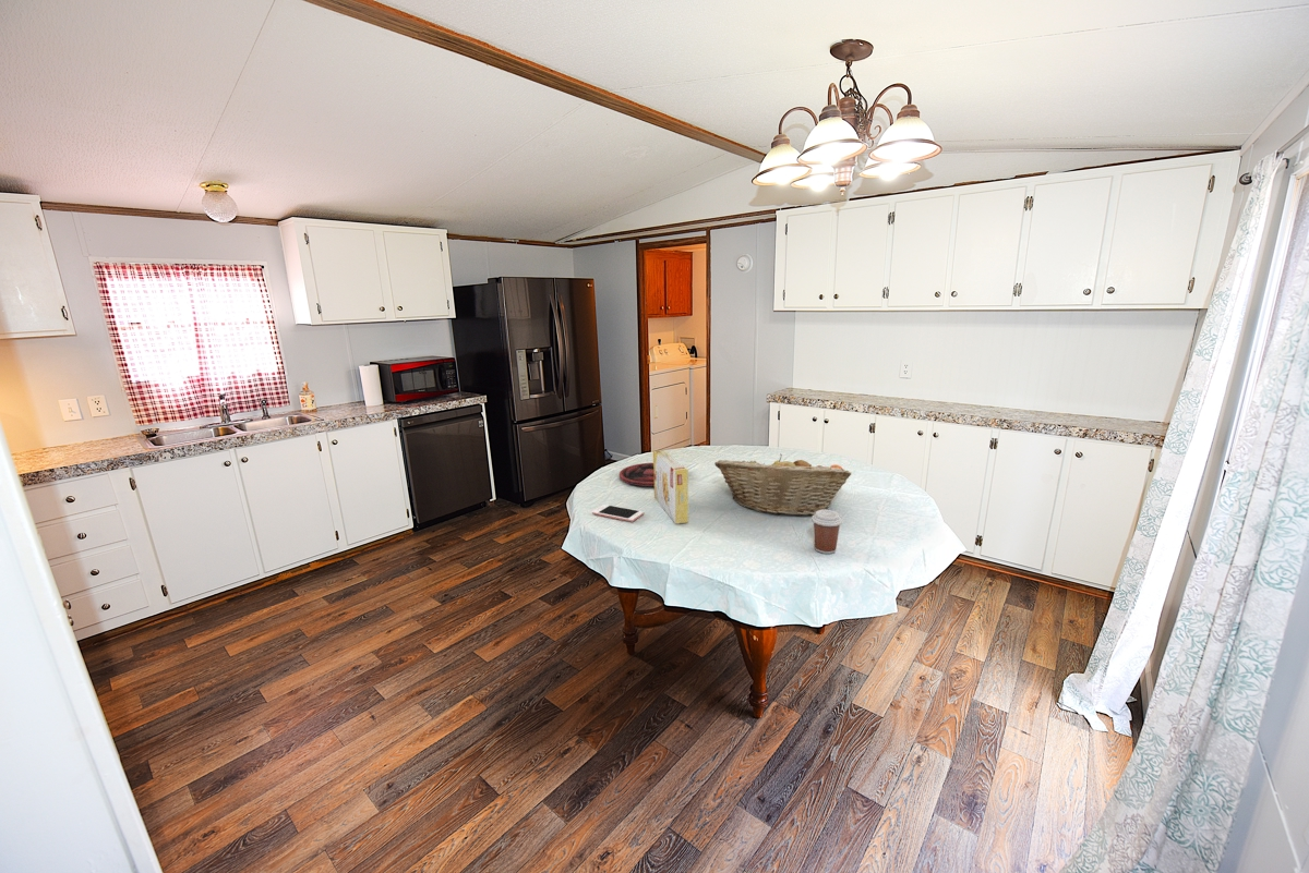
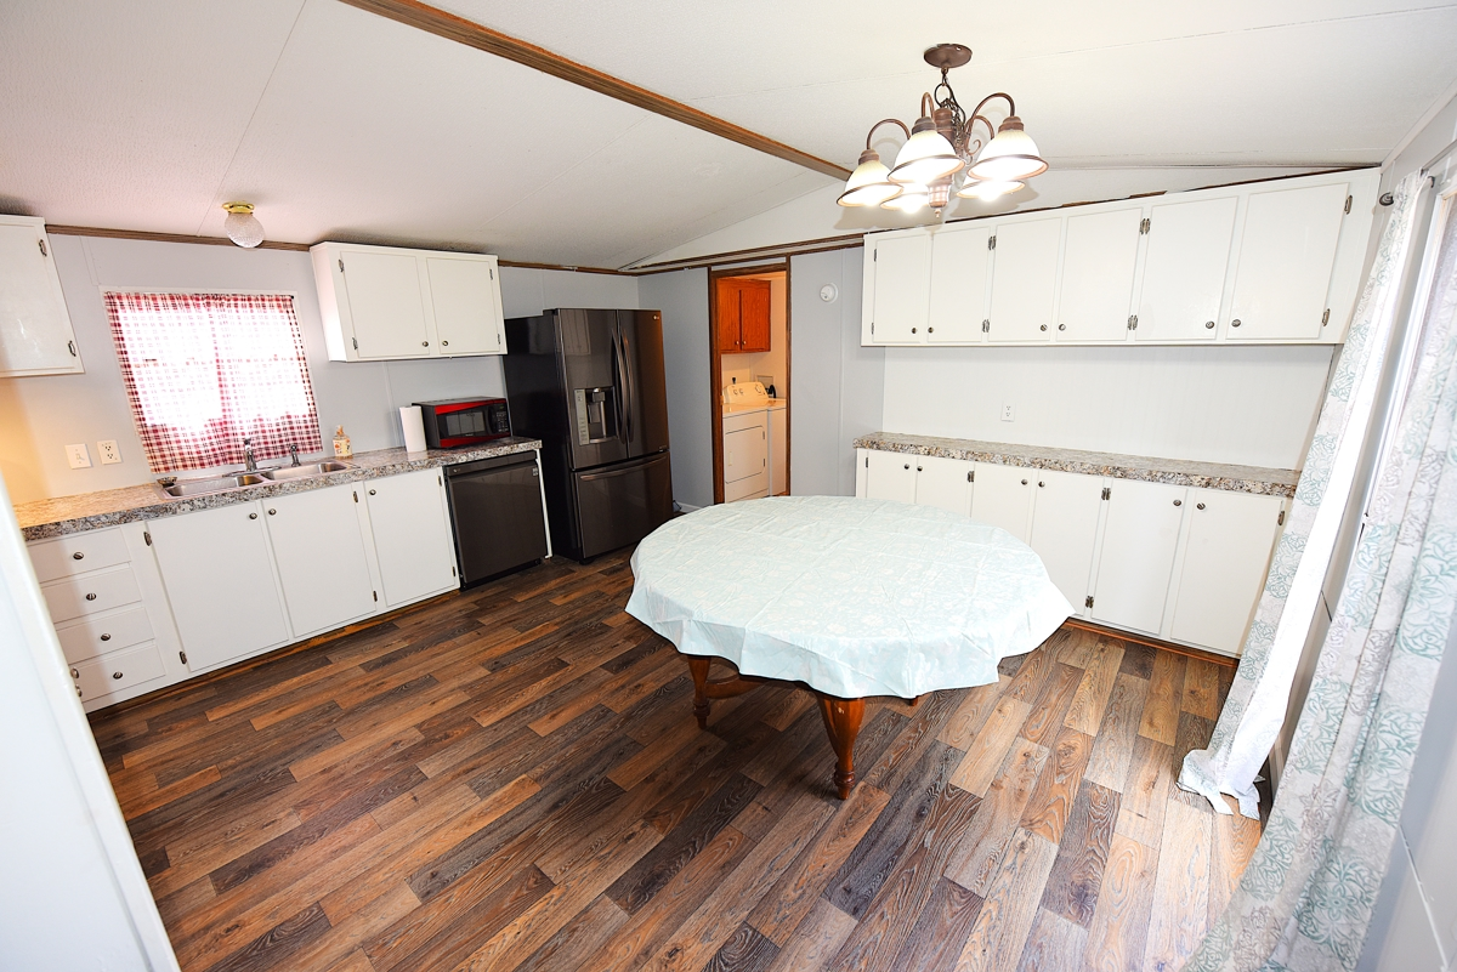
- plate (652, 473)
- fruit basket (780, 477)
- cell phone (617, 512)
- cereal box (670, 485)
- coffee cup (826, 531)
